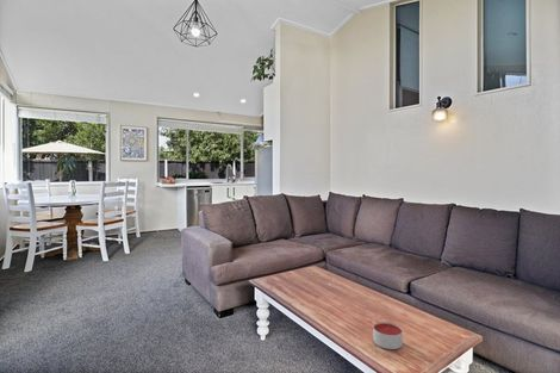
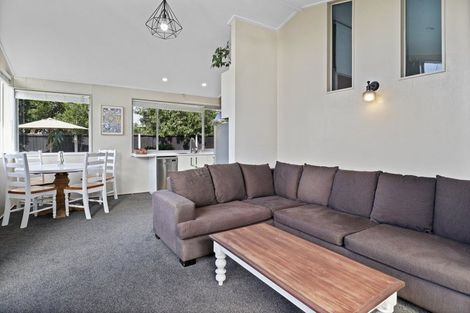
- candle (387, 334)
